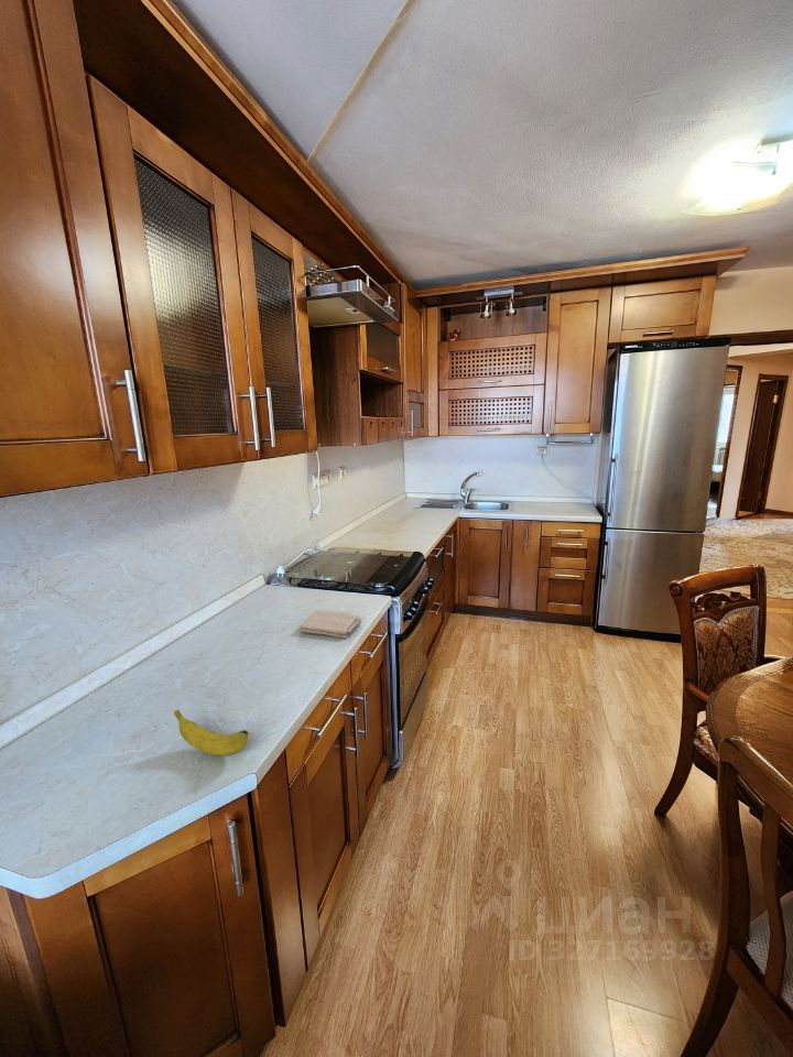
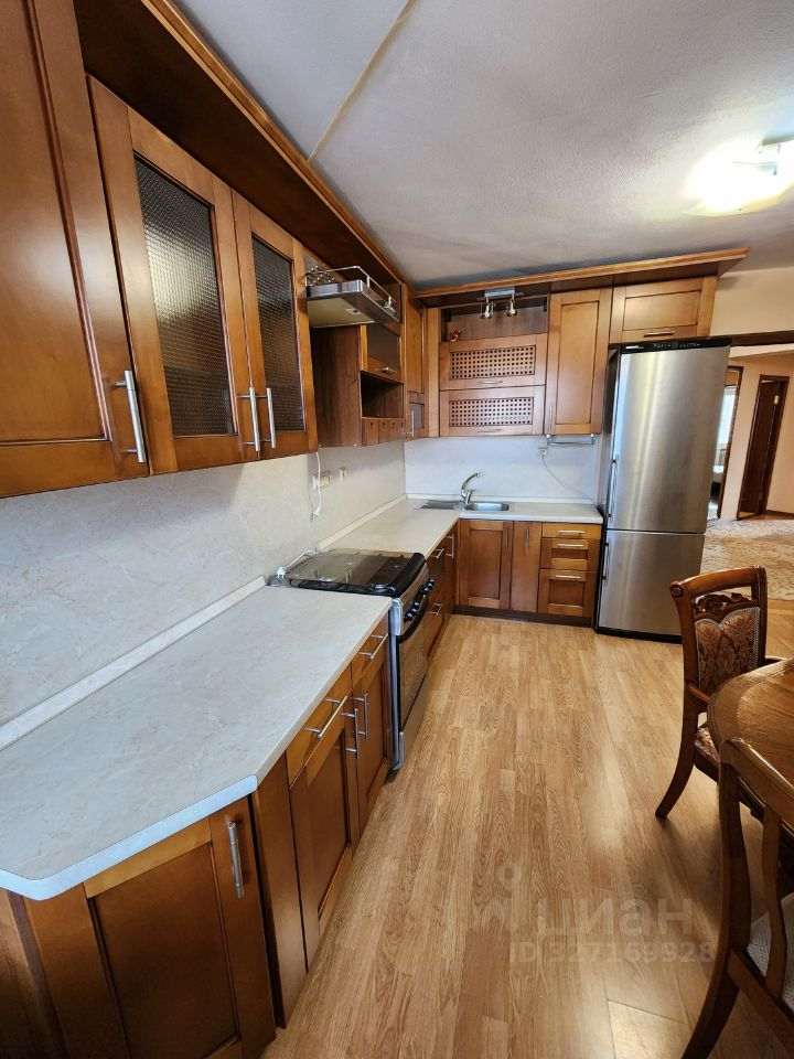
- washcloth (330, 623)
- banana (211, 735)
